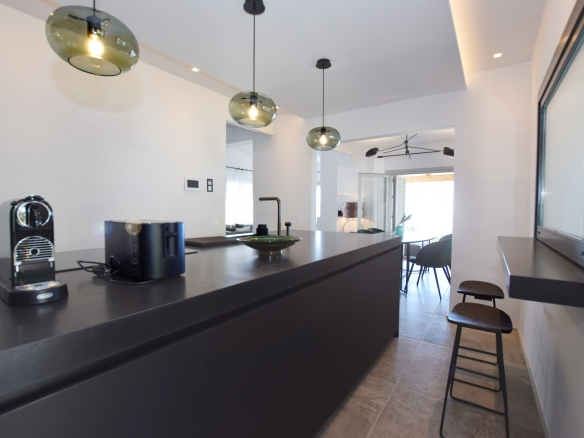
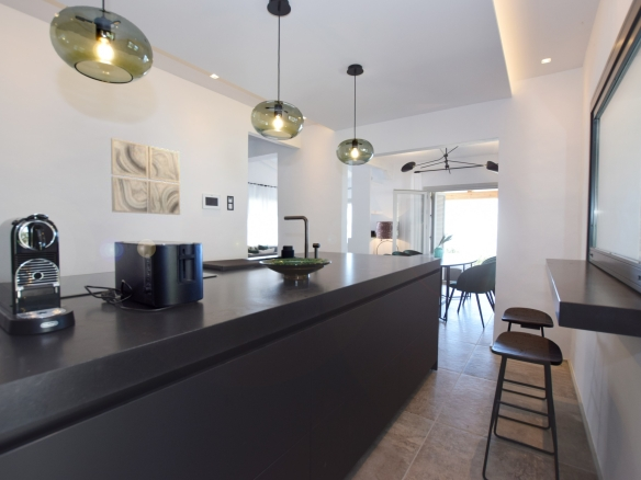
+ wall art (149, 179)
